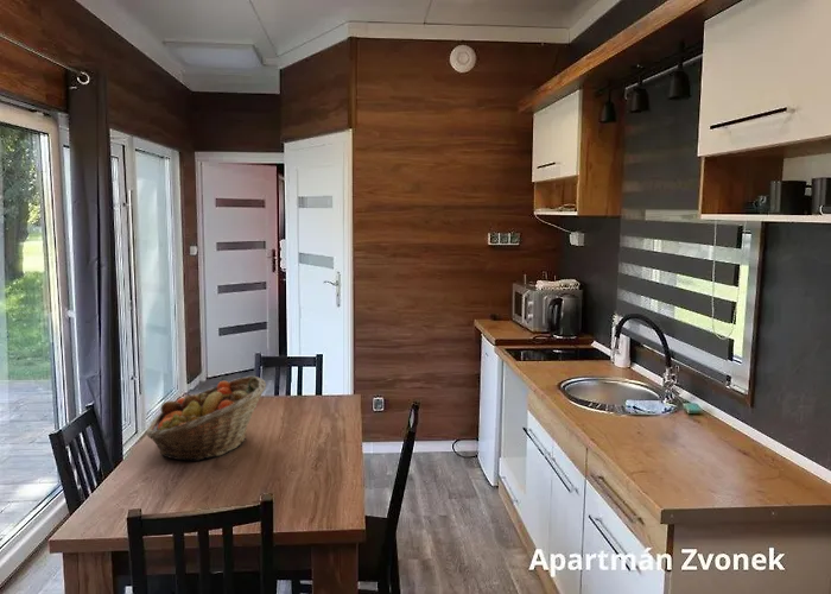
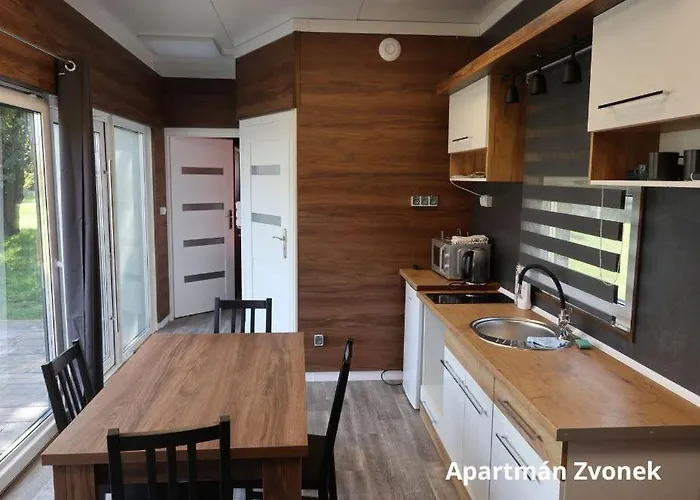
- fruit basket (208, 415)
